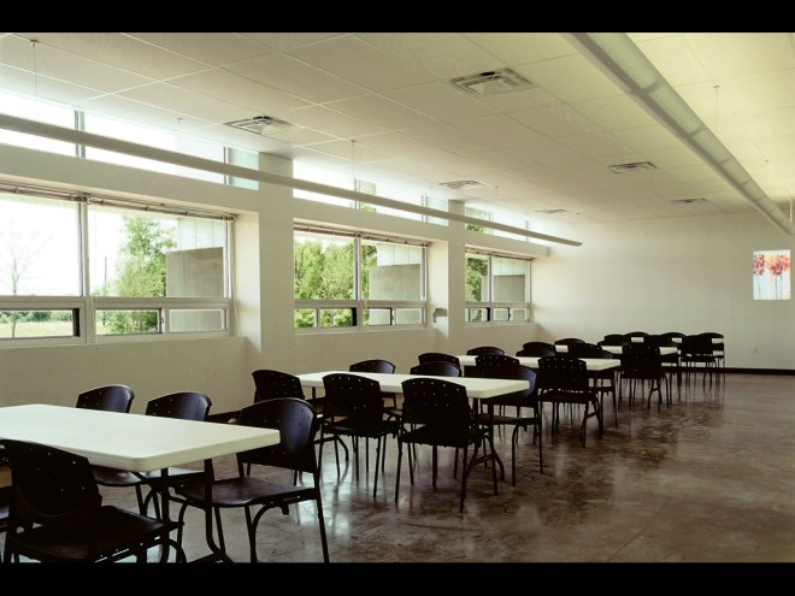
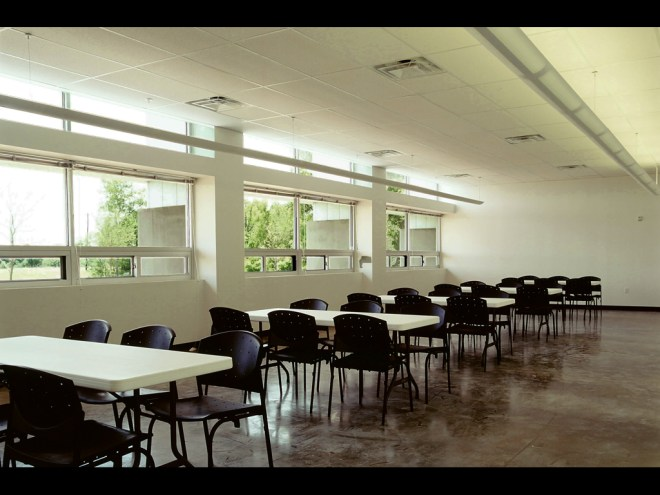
- wall art (771, 275)
